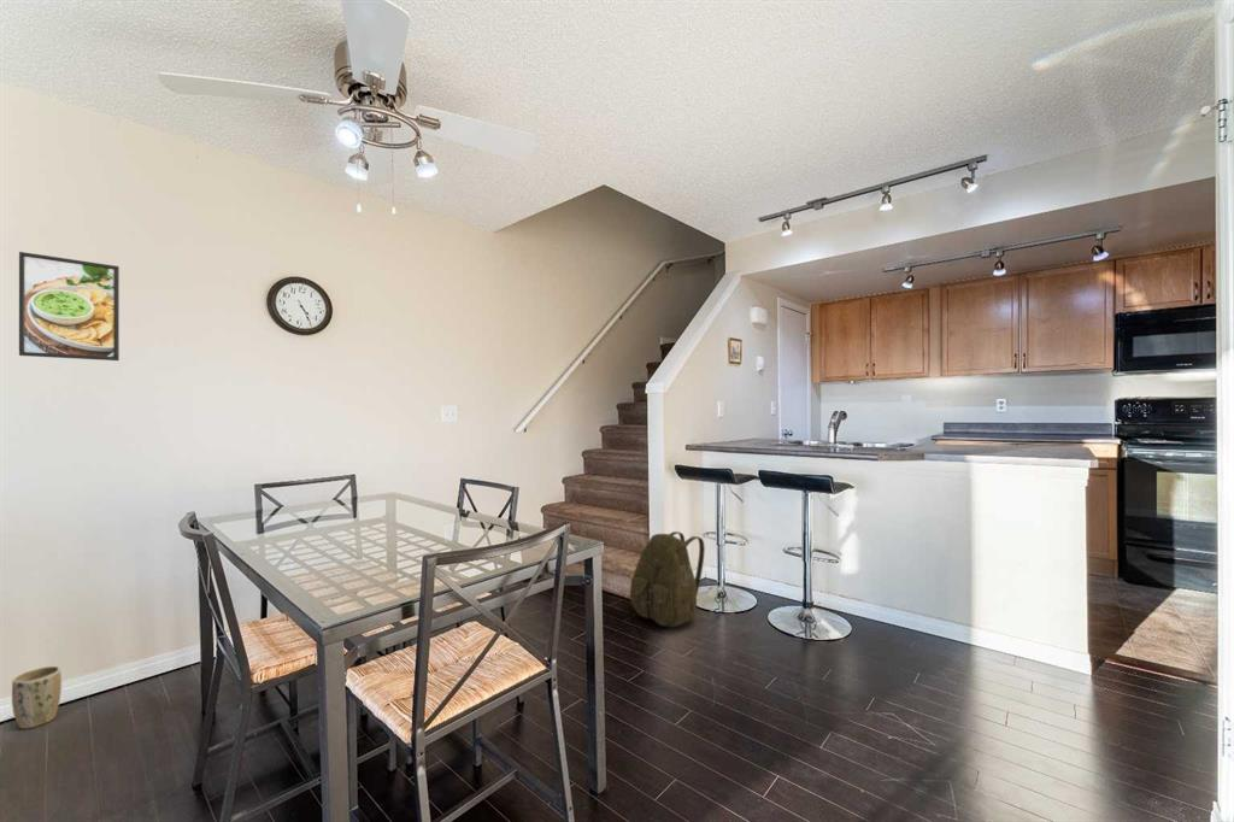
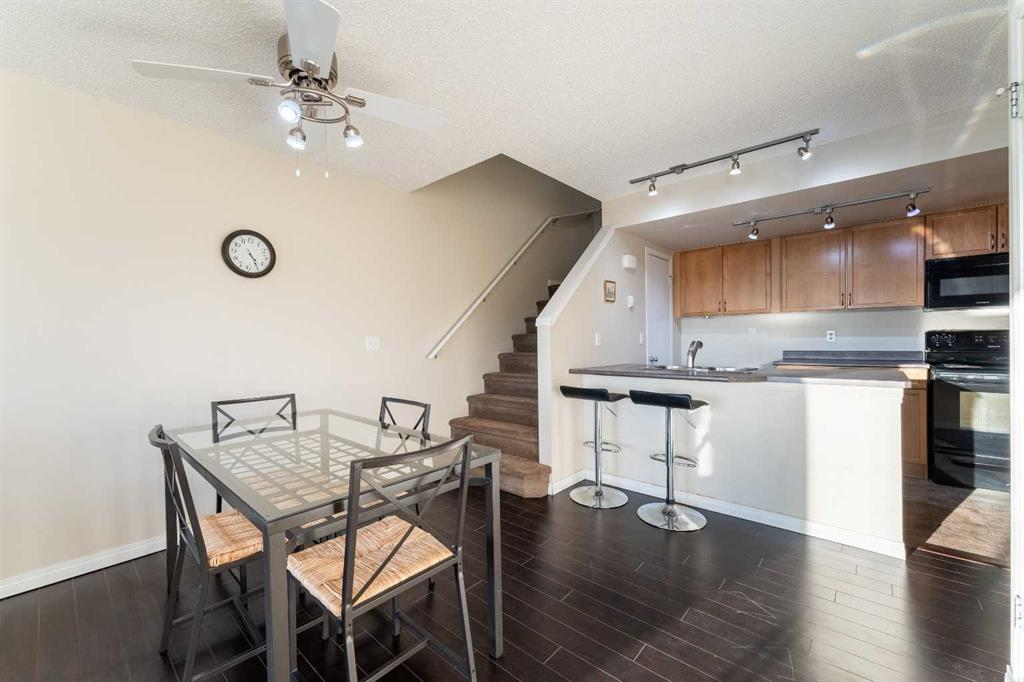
- plant pot (36, 697)
- backpack (670, 575)
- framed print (71, 309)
